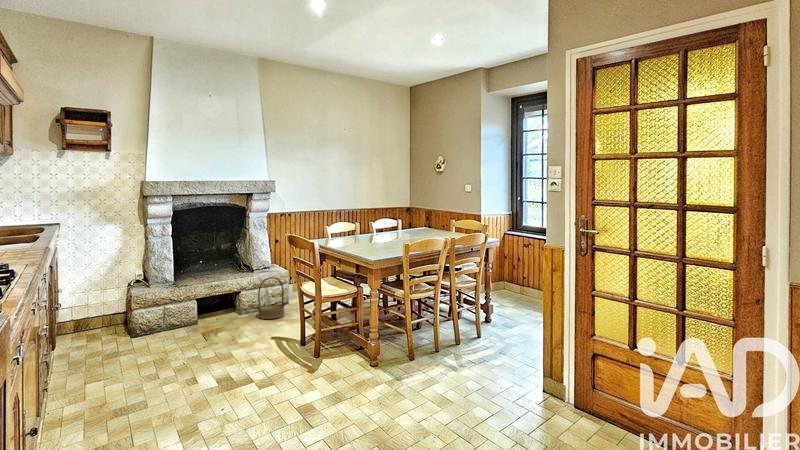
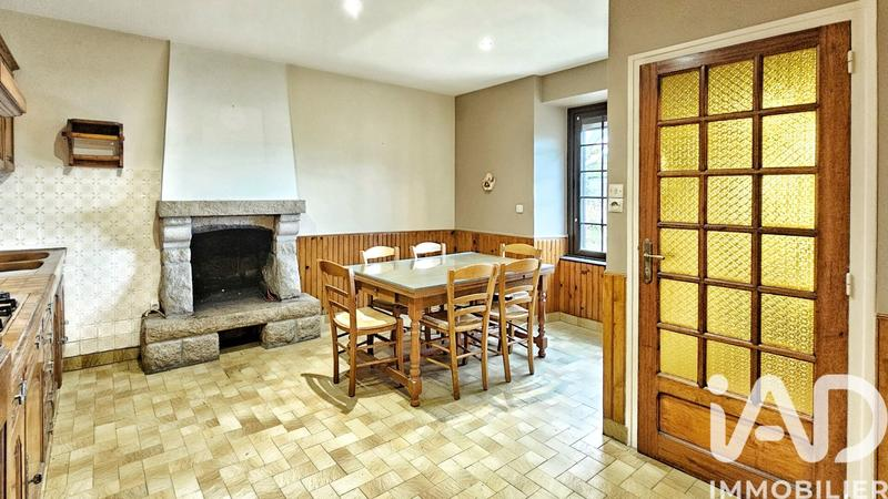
- basket (272, 304)
